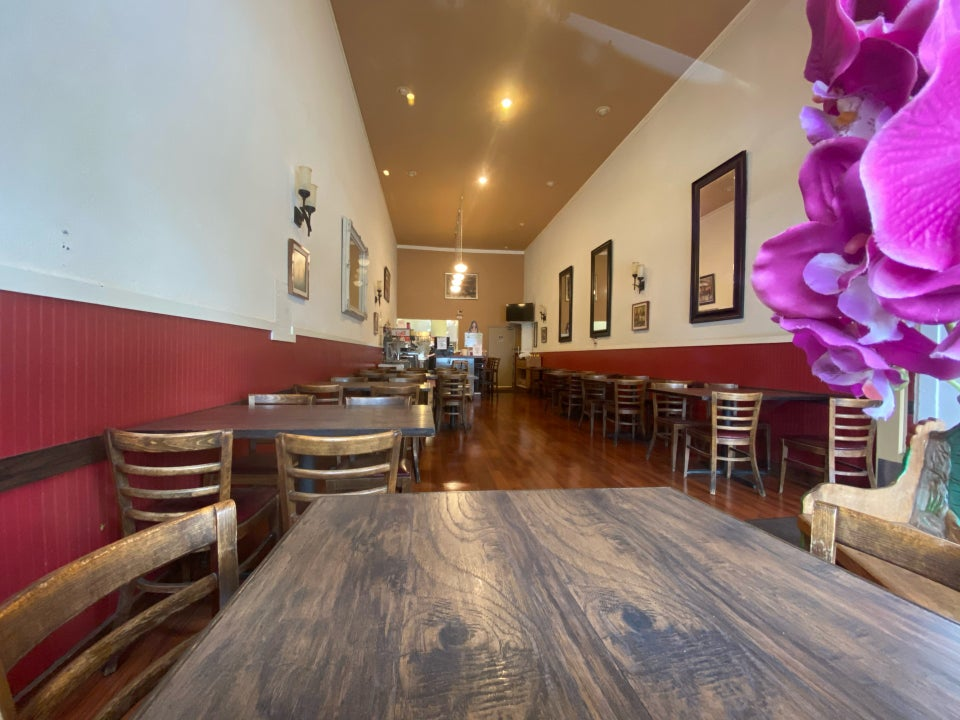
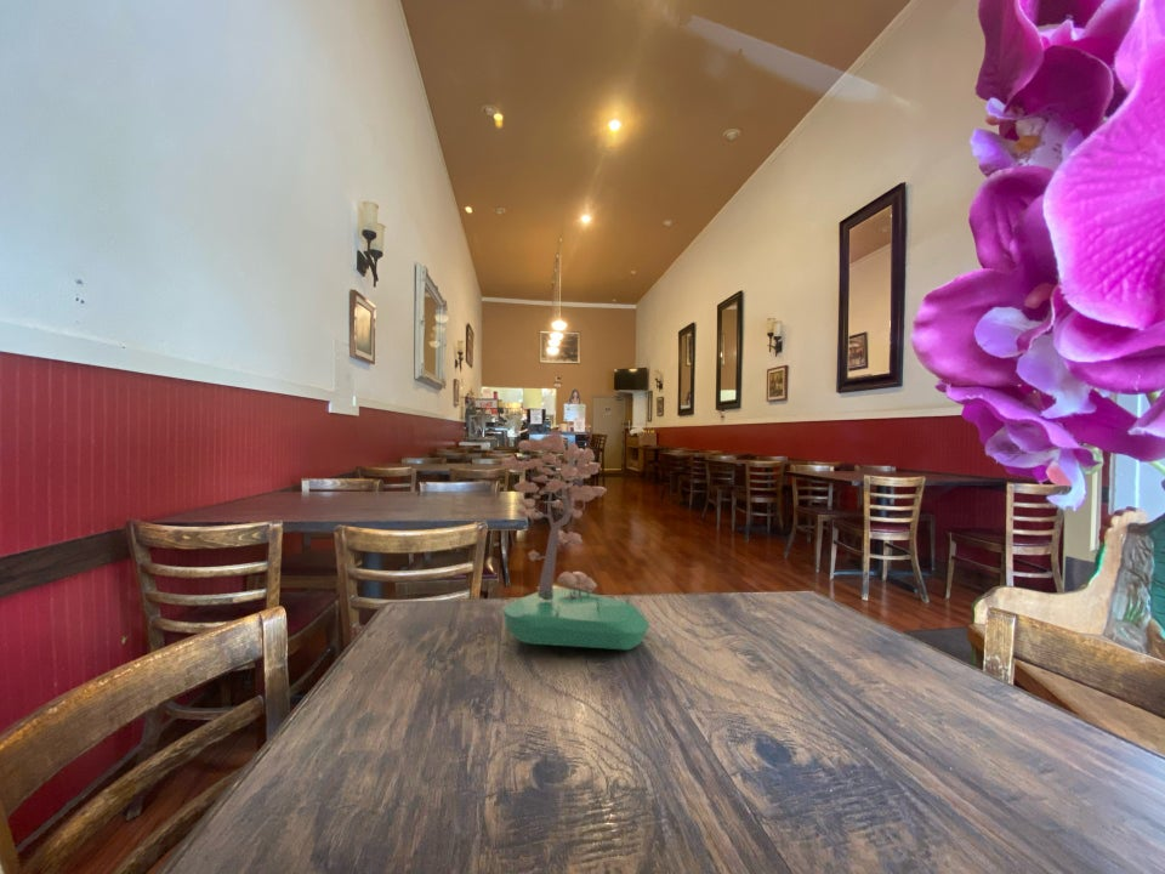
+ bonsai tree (575, 535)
